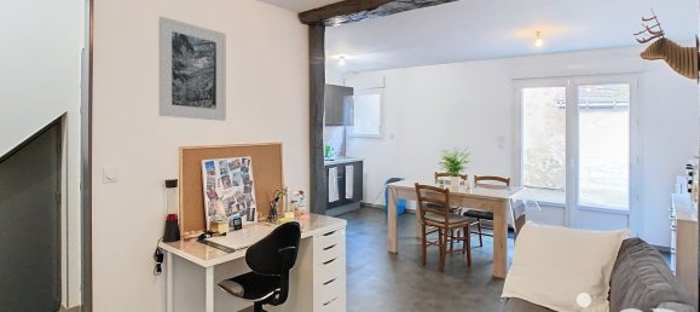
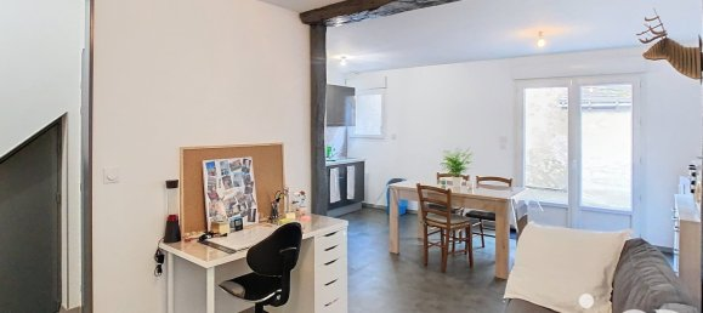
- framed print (193, 71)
